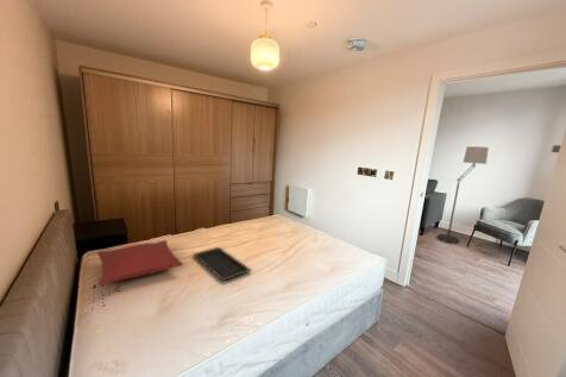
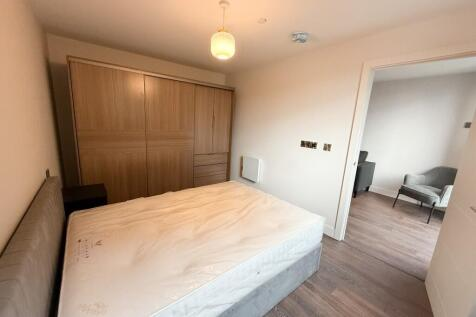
- pillow (139, 259)
- floor lamp (457, 193)
- serving tray (220, 263)
